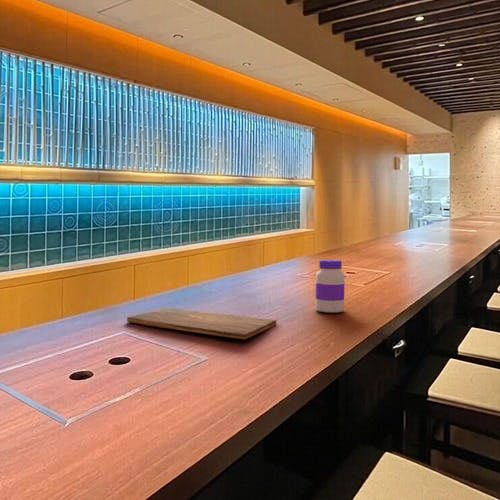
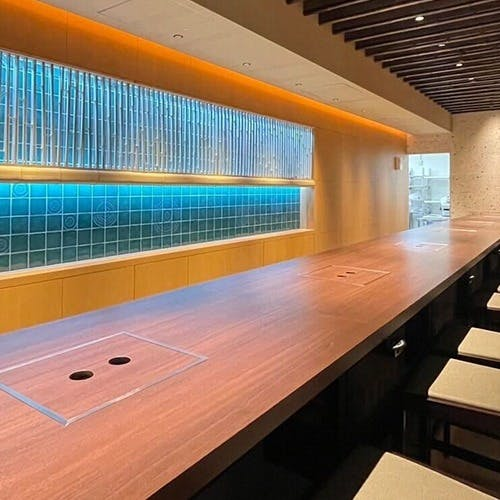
- cutting board (200, 321)
- jar (330, 285)
